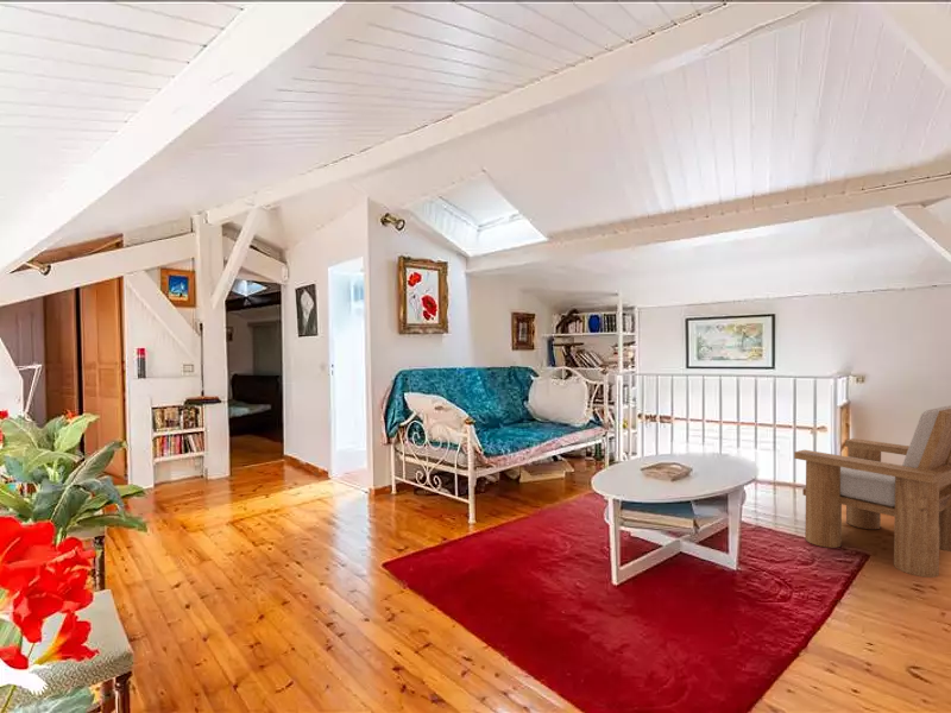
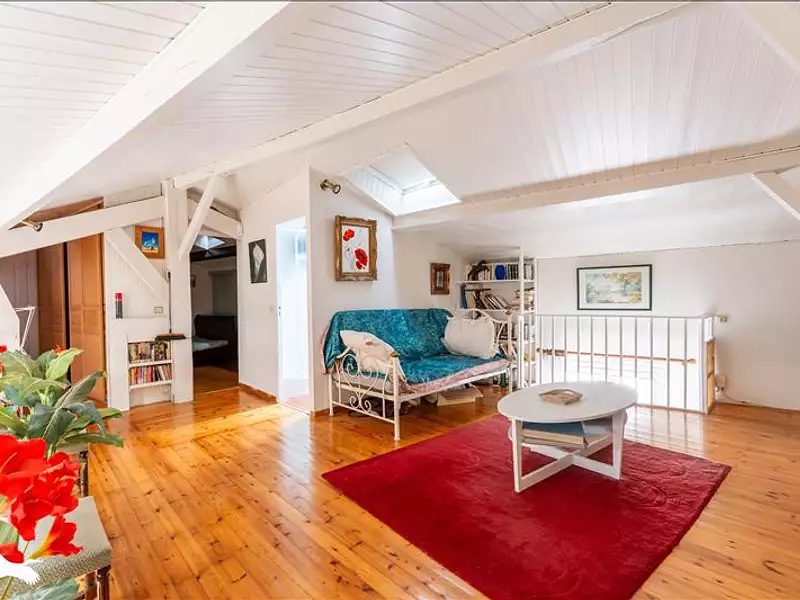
- armchair (888, 473)
